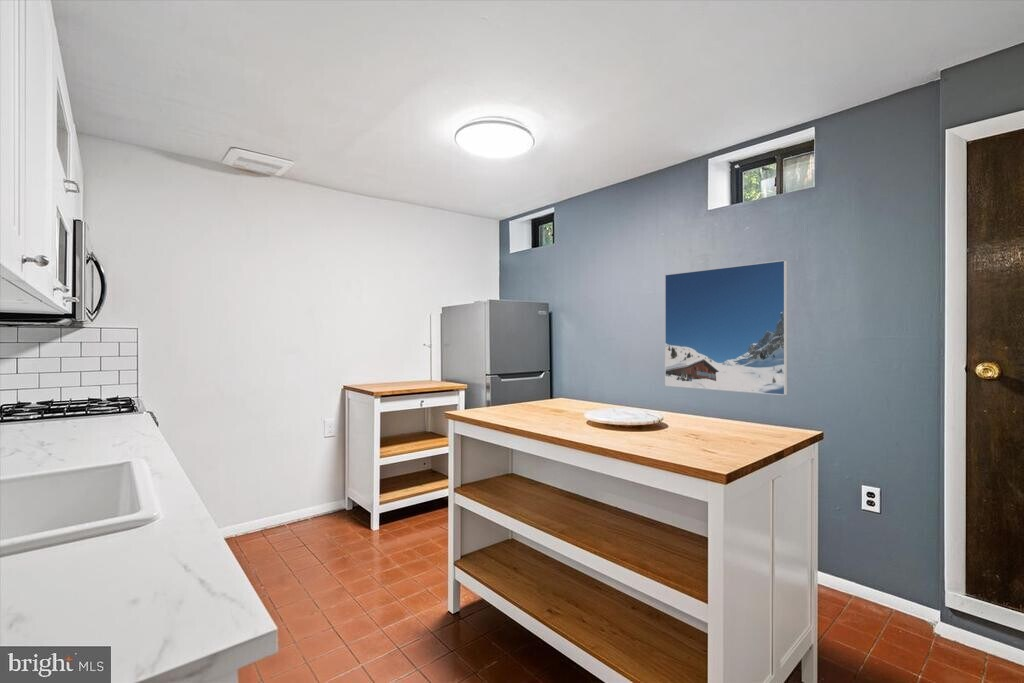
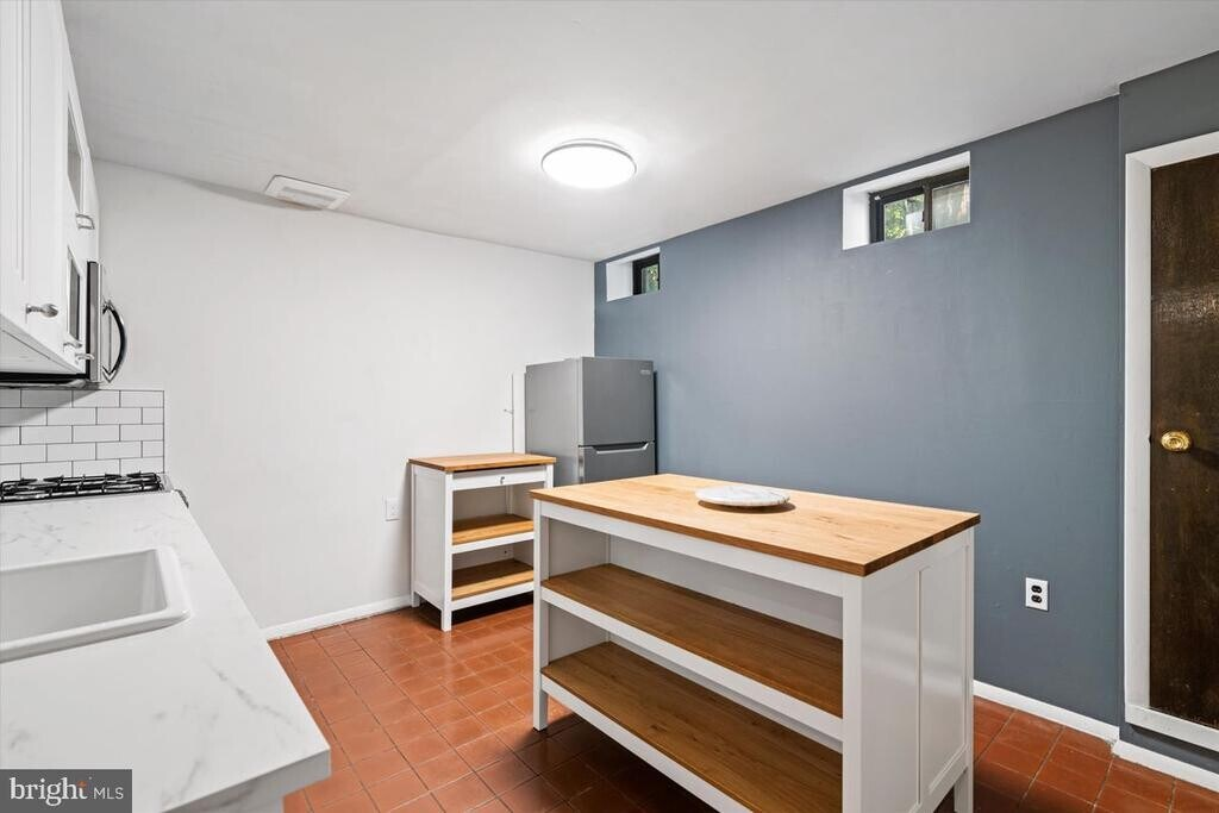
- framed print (720, 329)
